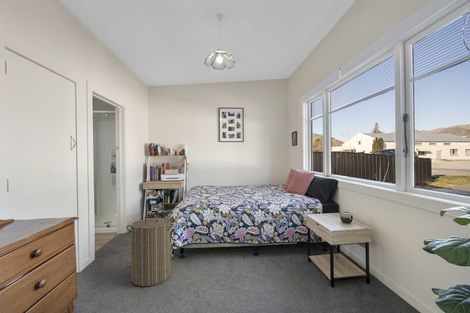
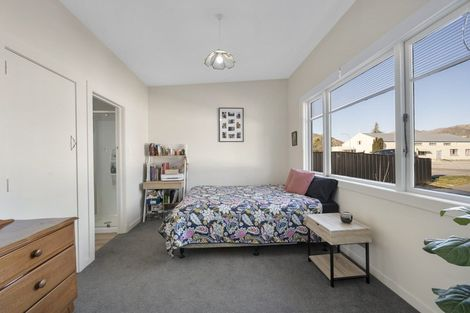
- laundry hamper (151, 245)
